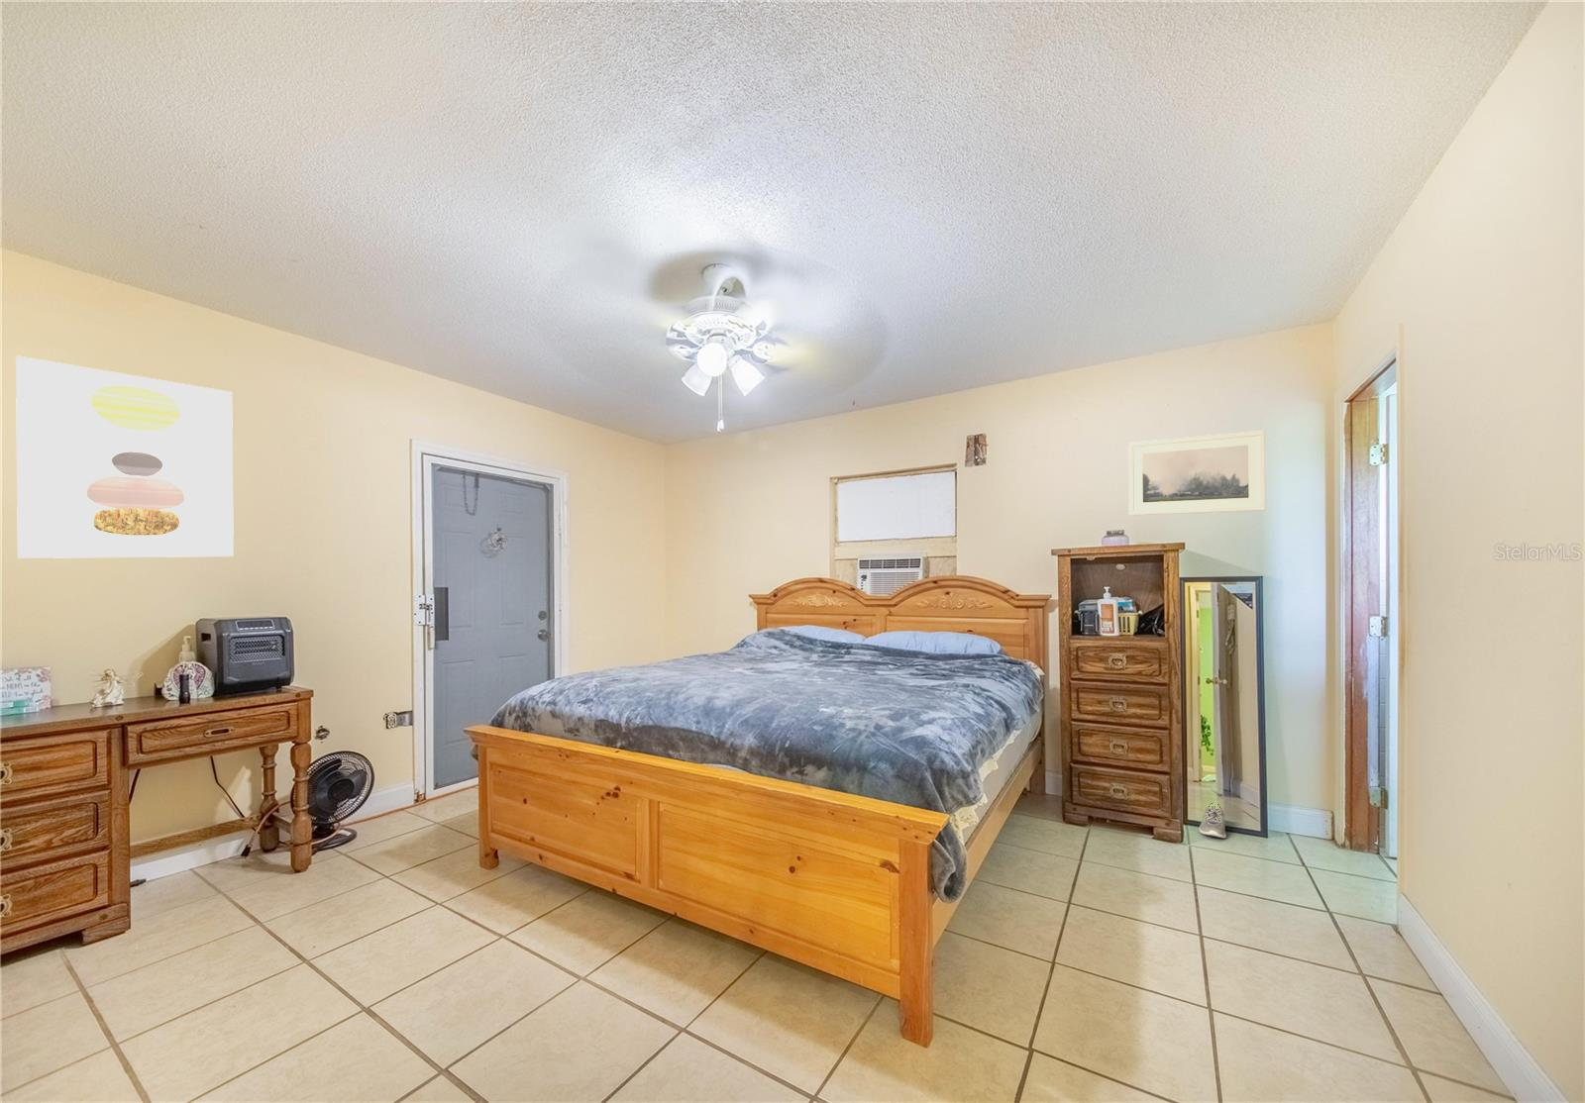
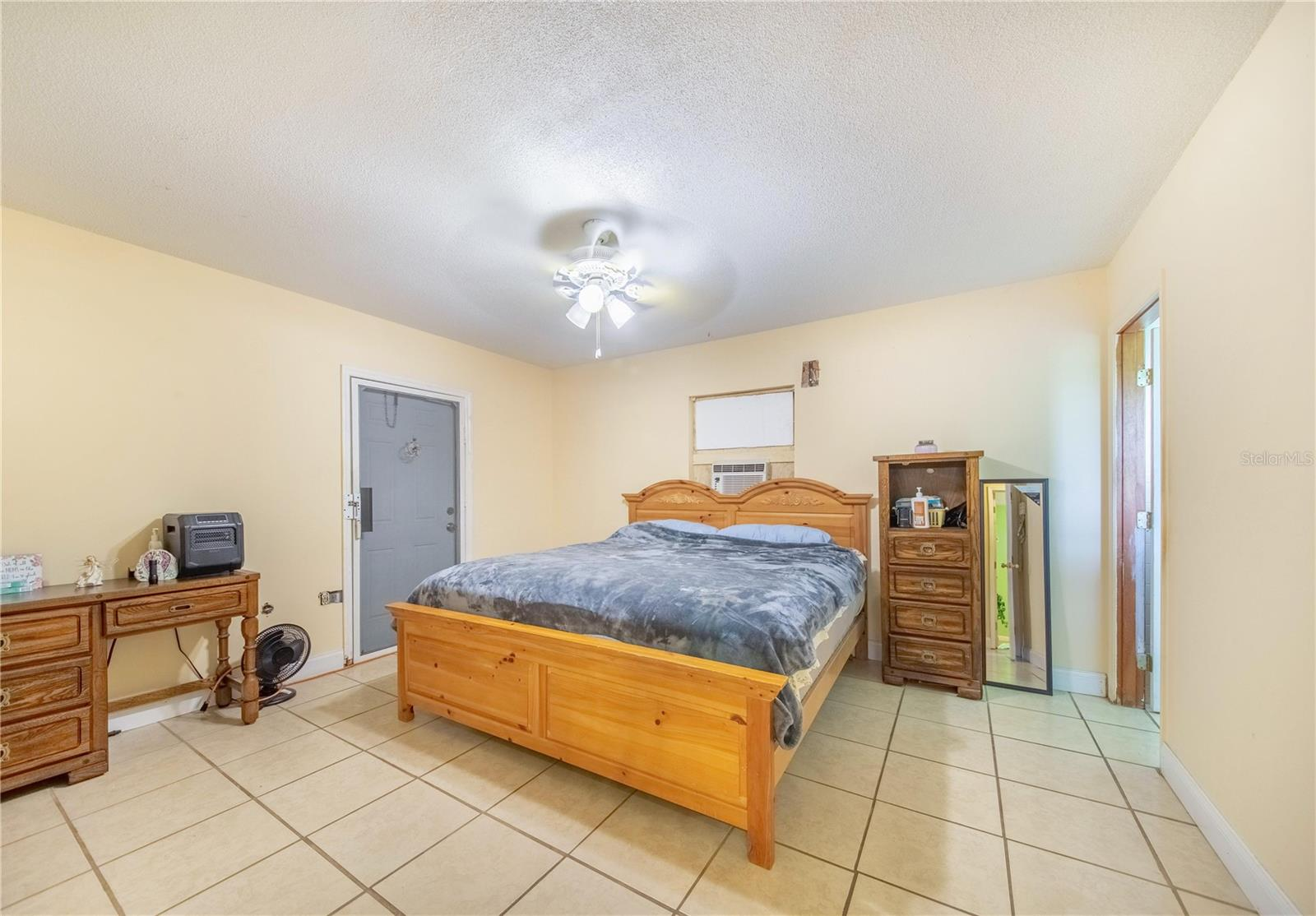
- wall art (136, 466)
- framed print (1192, 474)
- sneaker (1212, 818)
